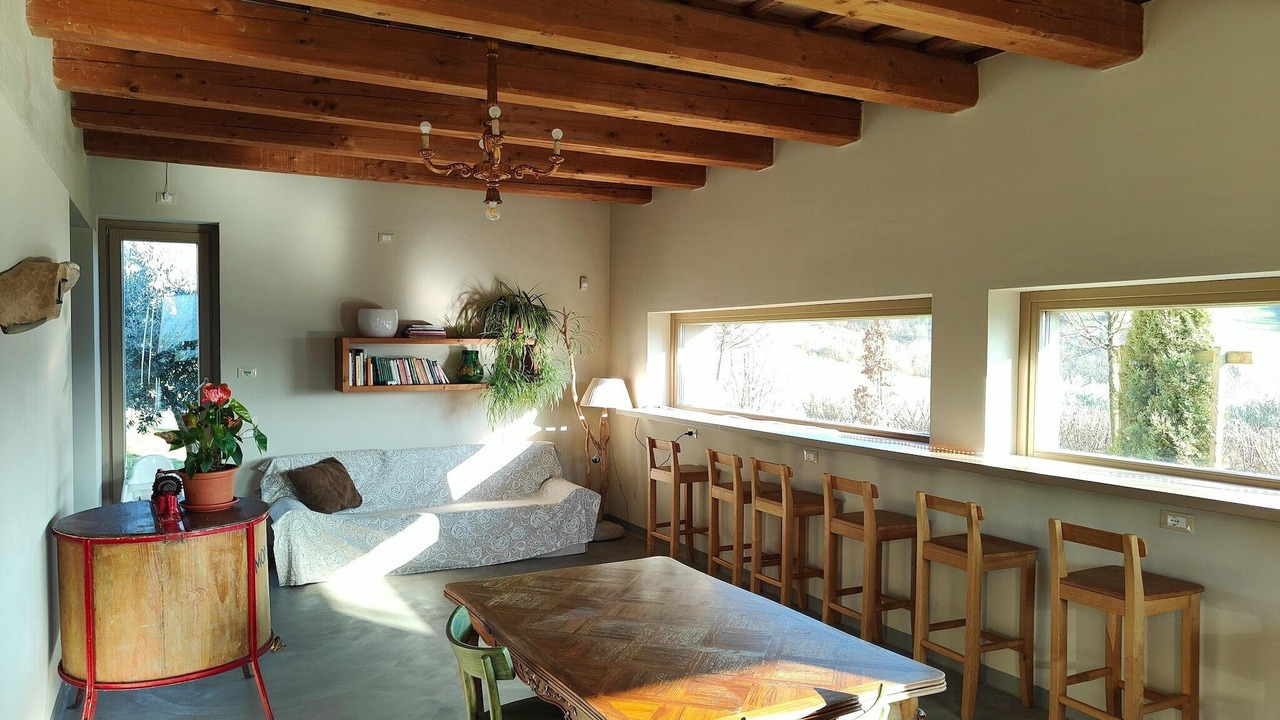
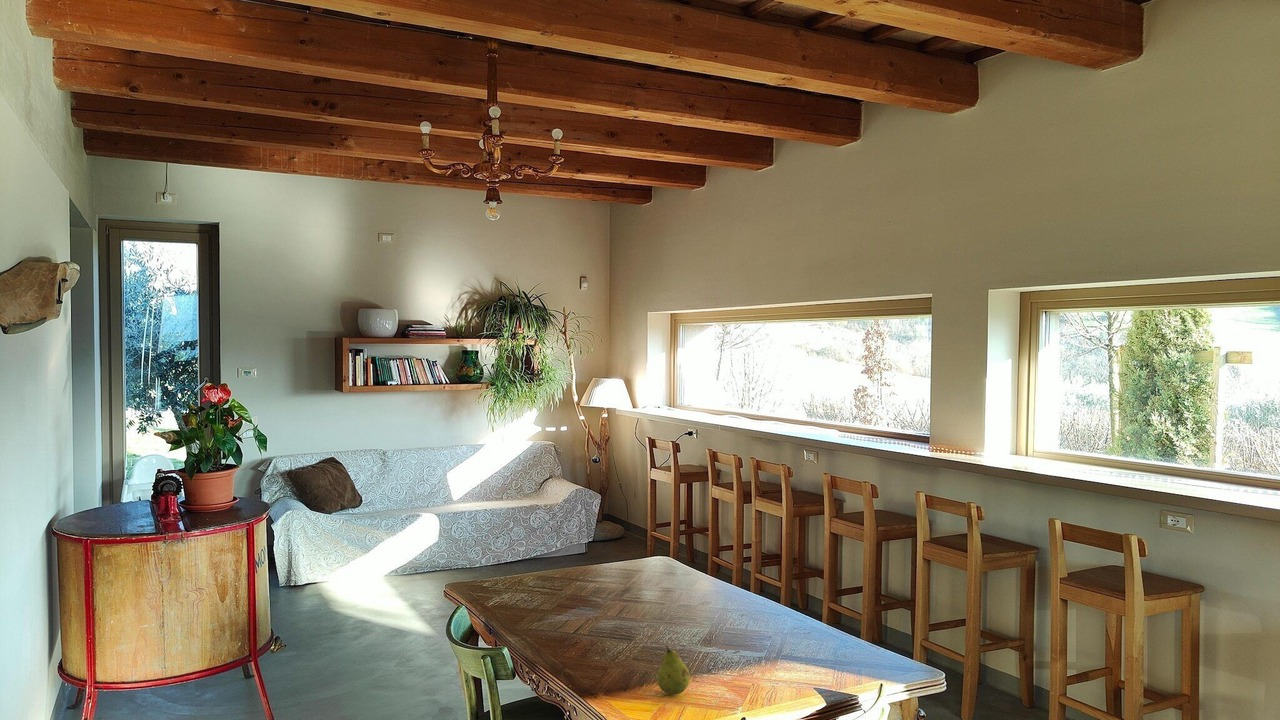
+ fruit (673, 668)
